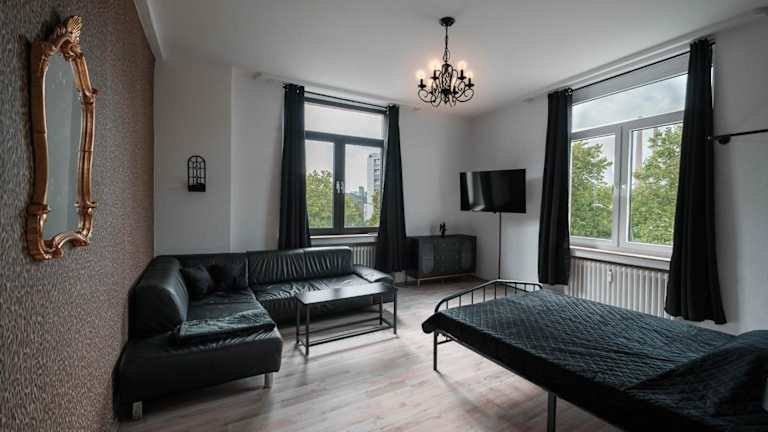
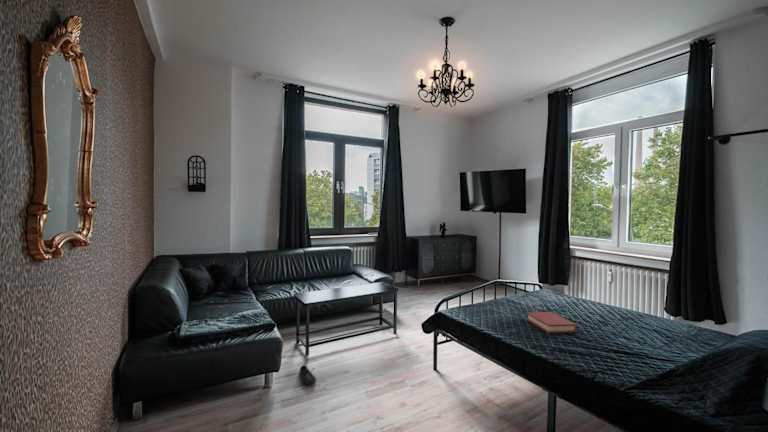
+ shoe (307, 374)
+ hardback book (550, 321)
